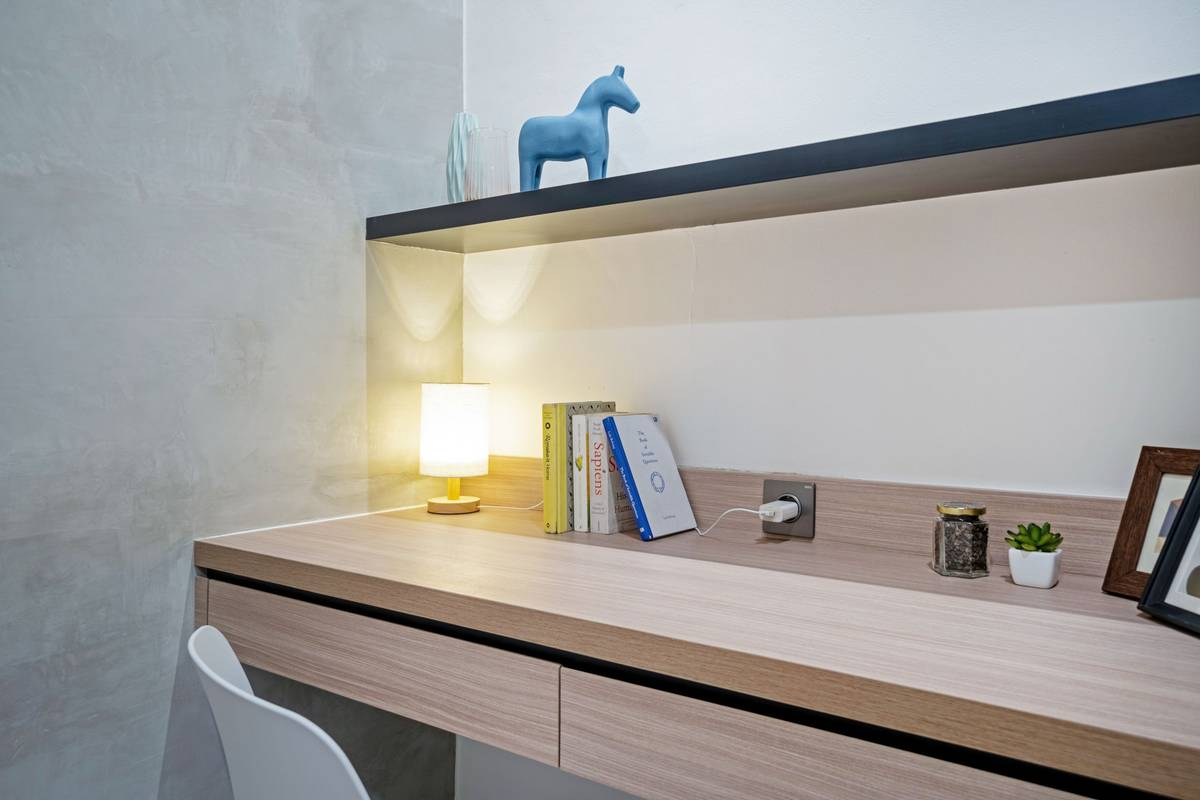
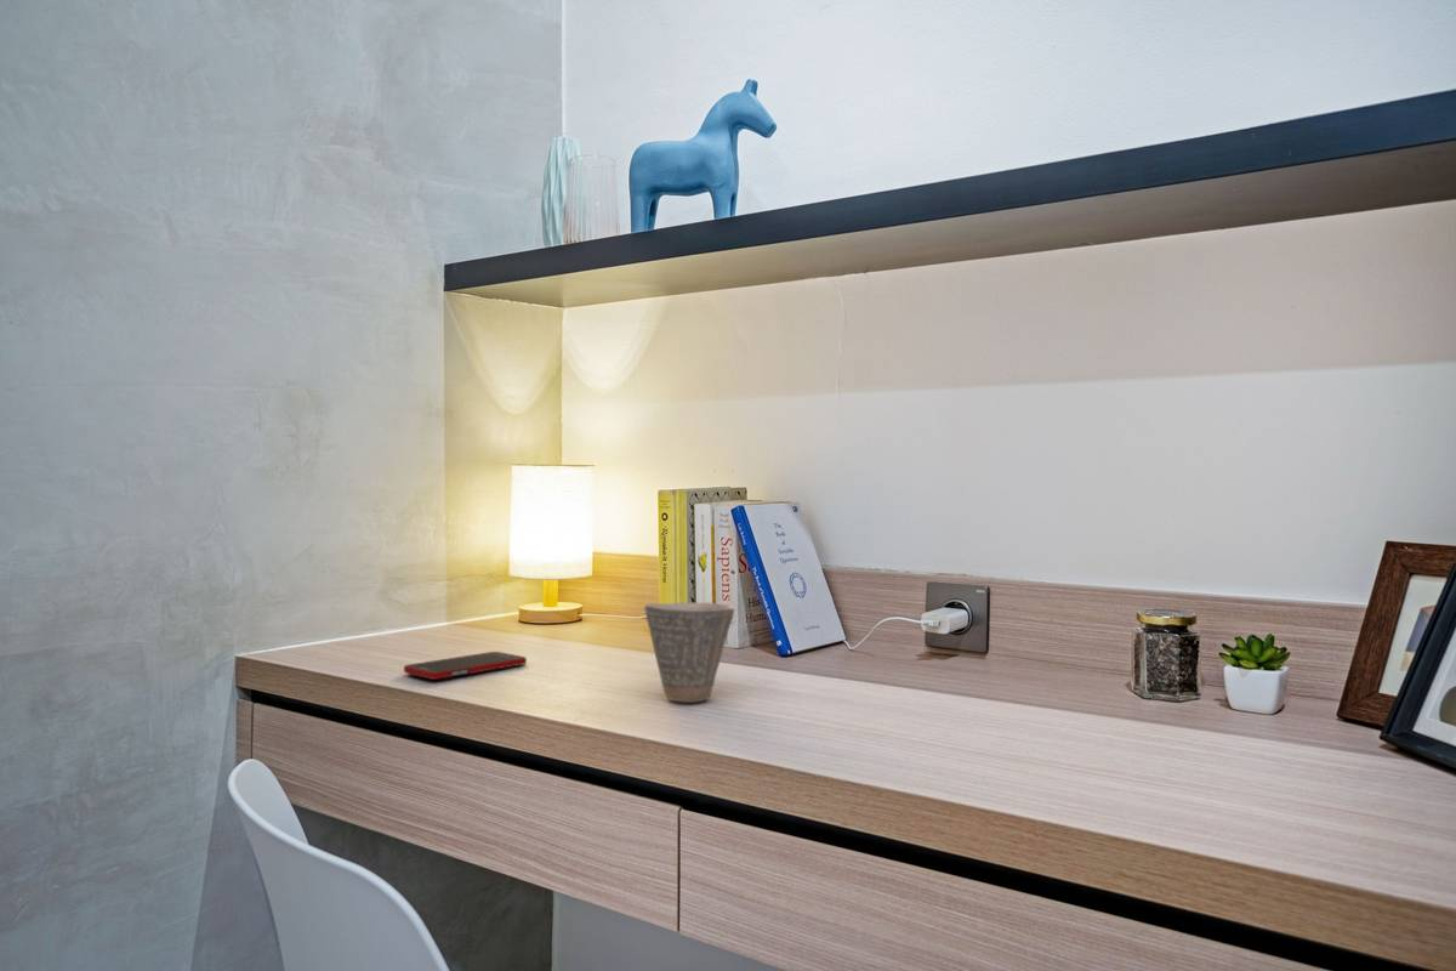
+ cup (689, 649)
+ cell phone (466, 664)
